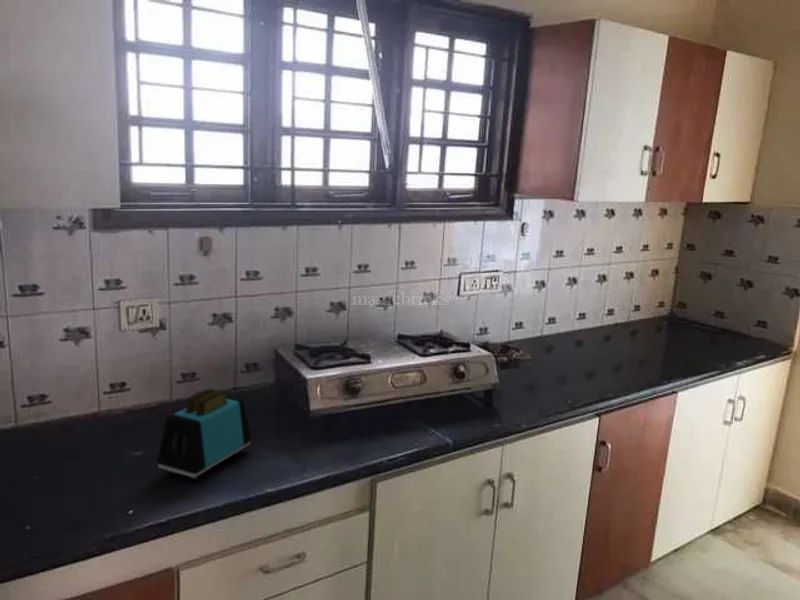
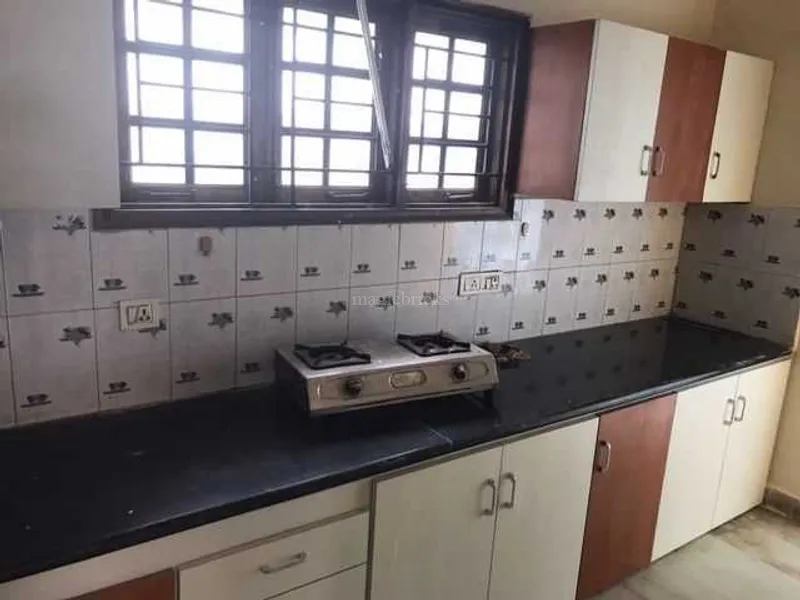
- toaster (206, 428)
